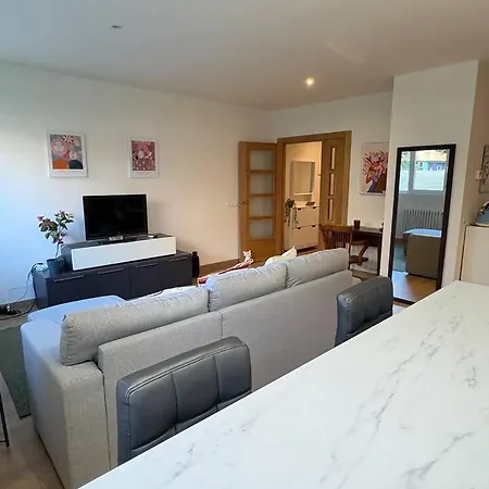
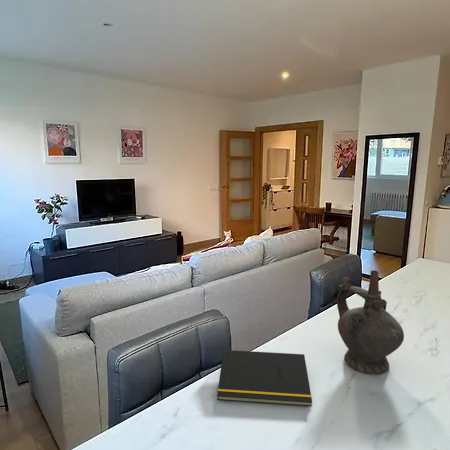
+ ceremonial vessel (367, 316)
+ notepad (263, 375)
